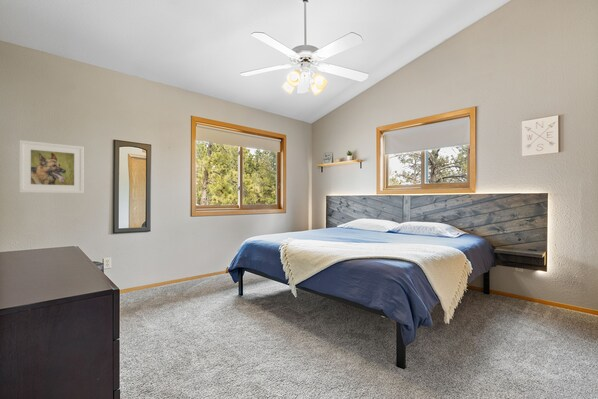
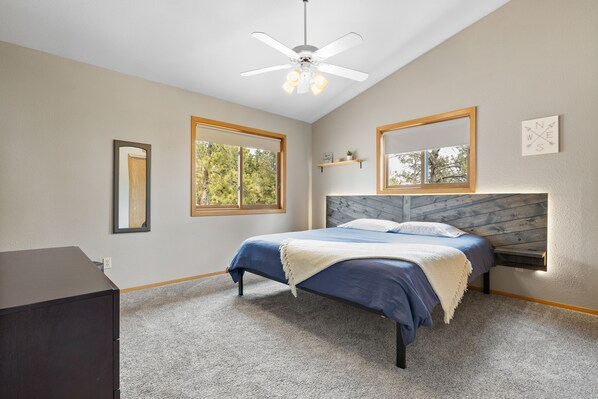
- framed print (53, 168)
